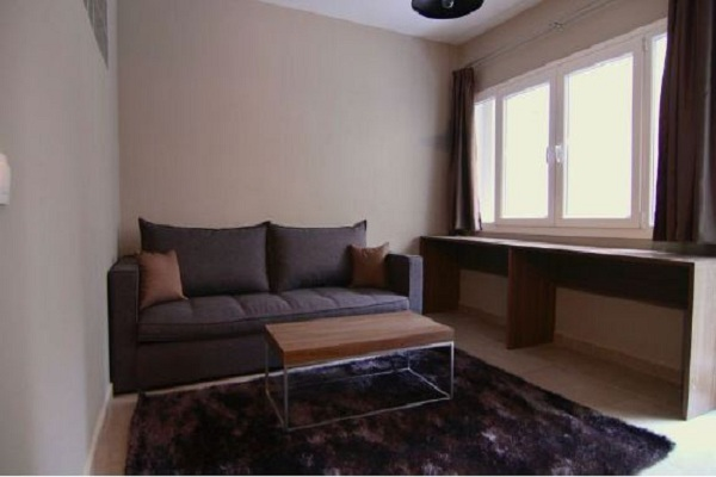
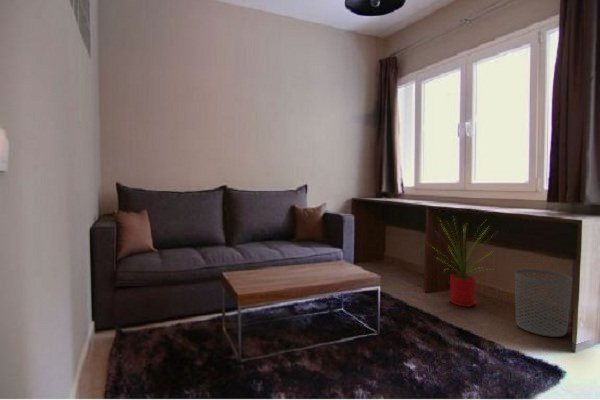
+ house plant (464, 260)
+ waste bin (541, 301)
